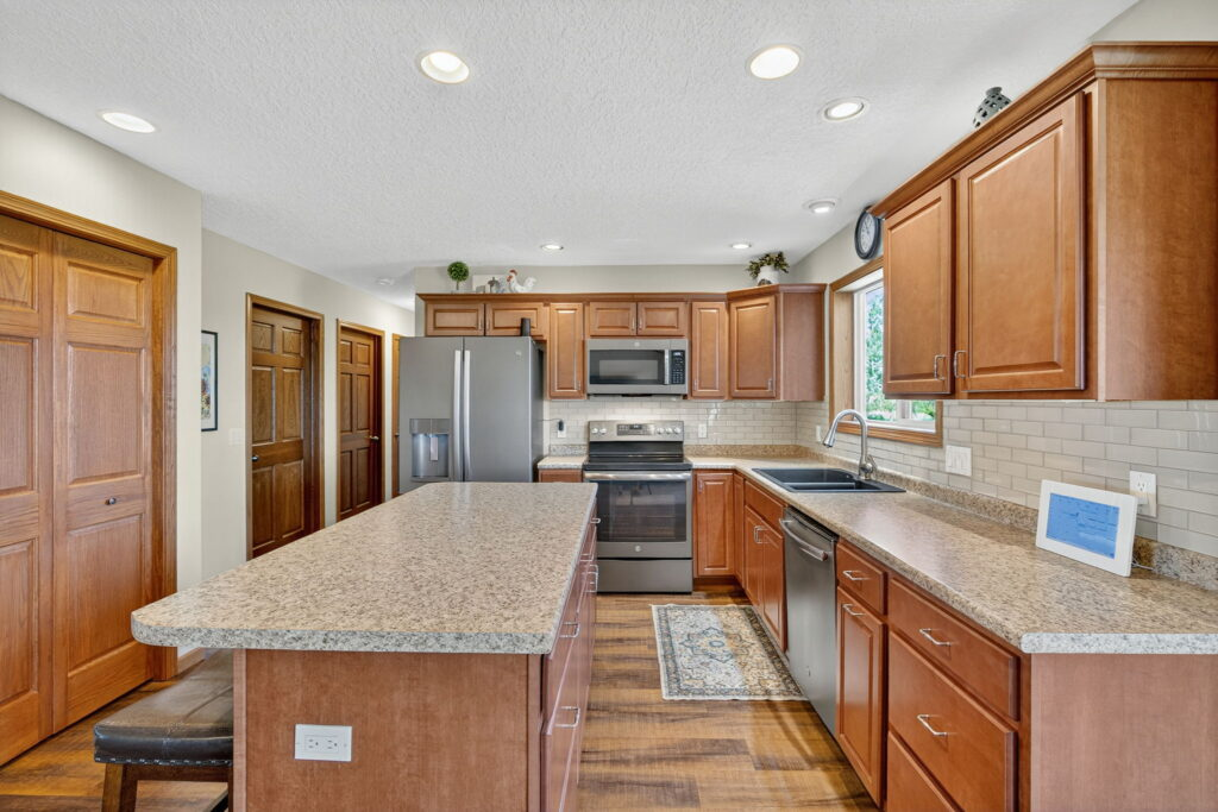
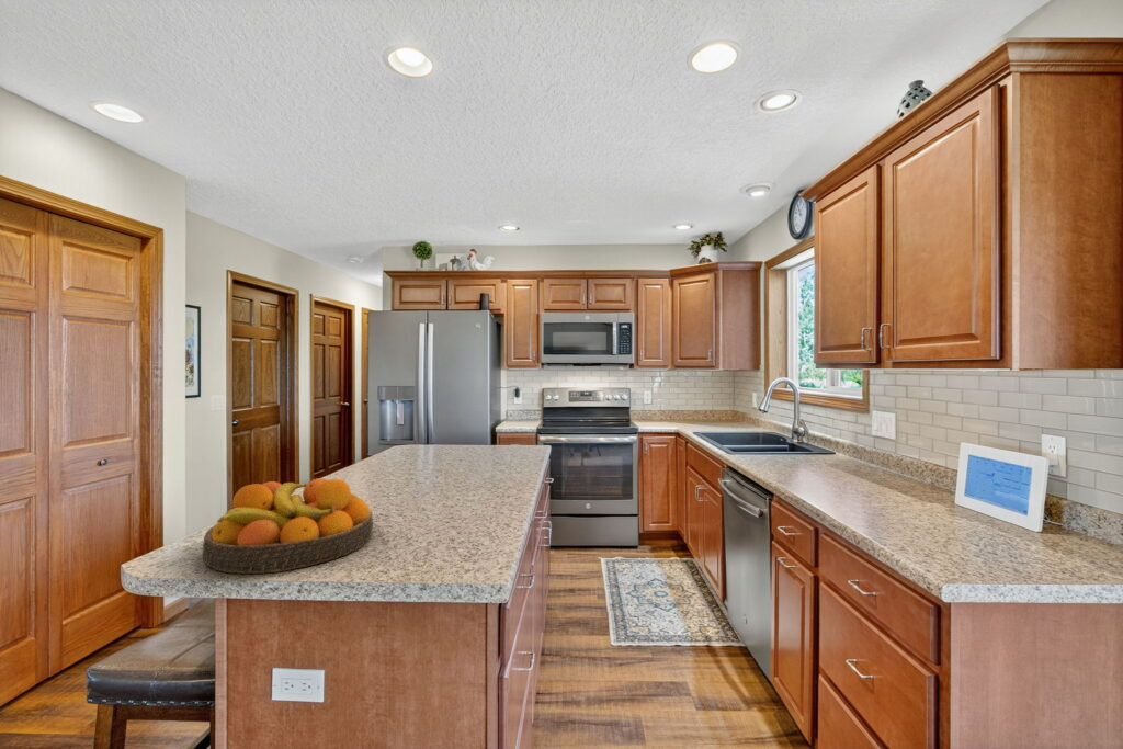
+ fruit bowl (294, 511)
